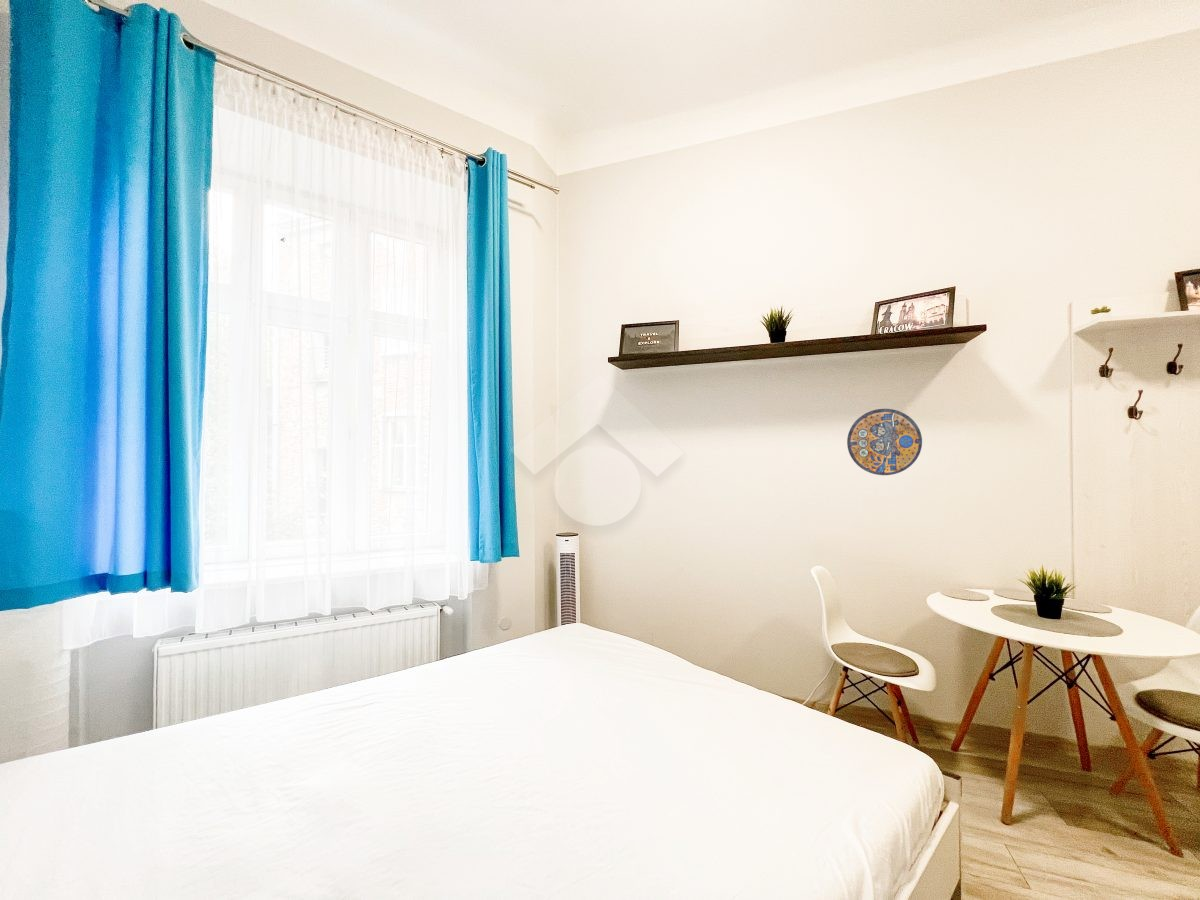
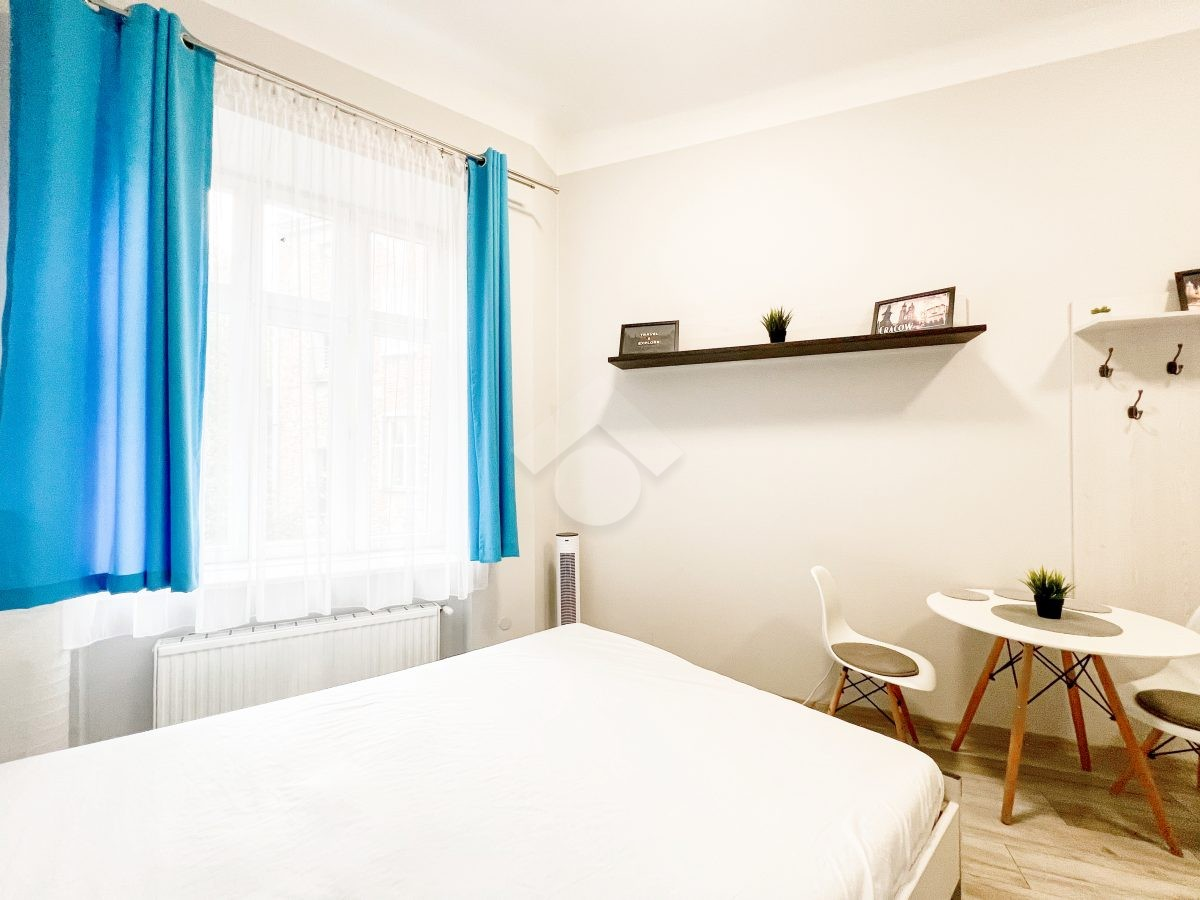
- manhole cover (883, 442)
